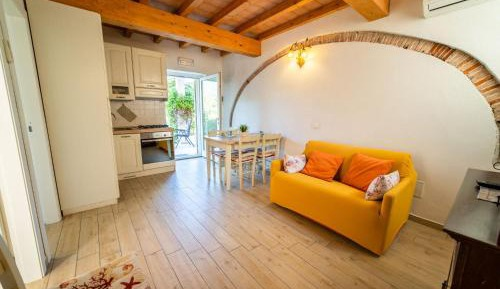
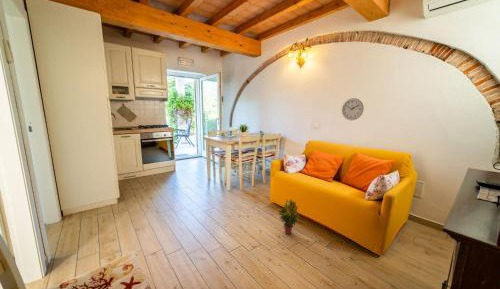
+ wall clock (351, 109)
+ potted plant (289, 216)
